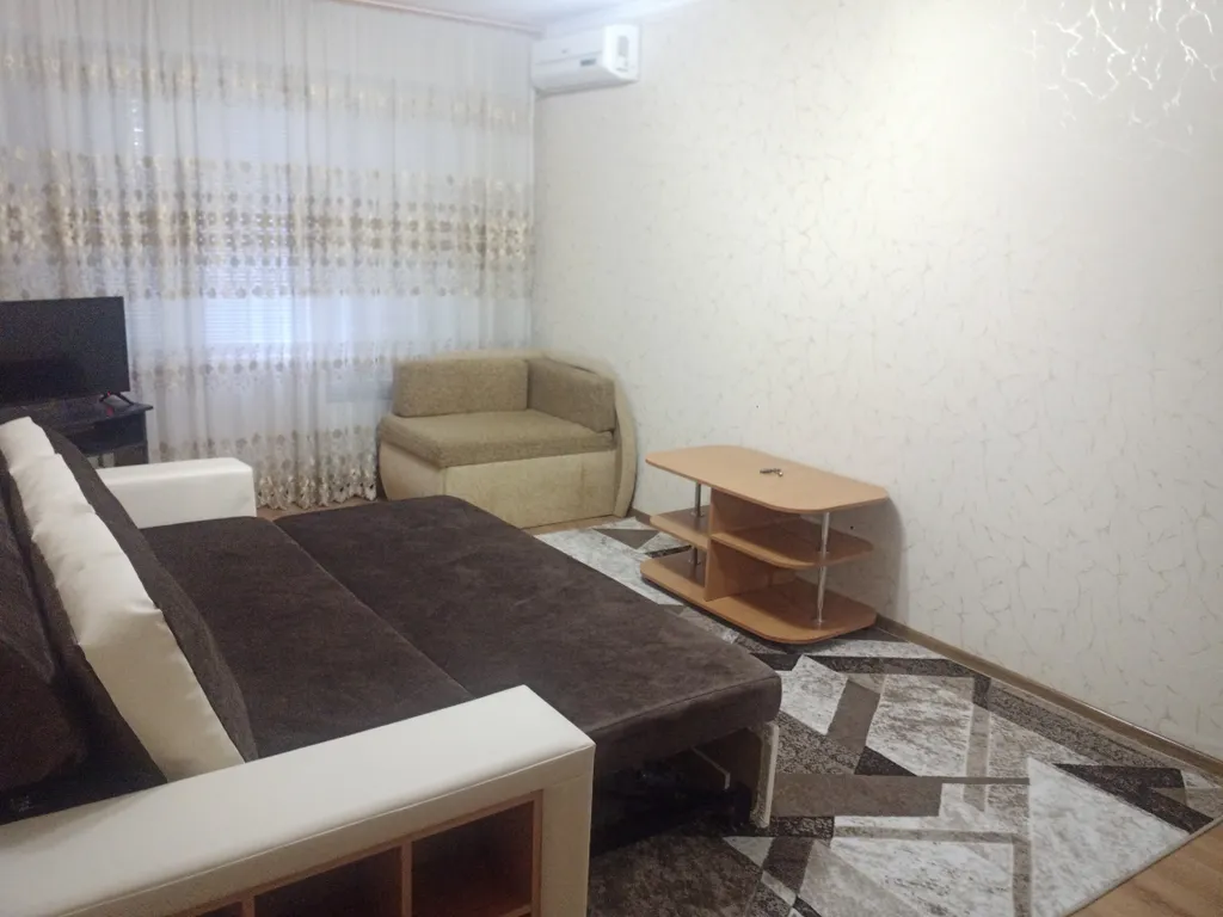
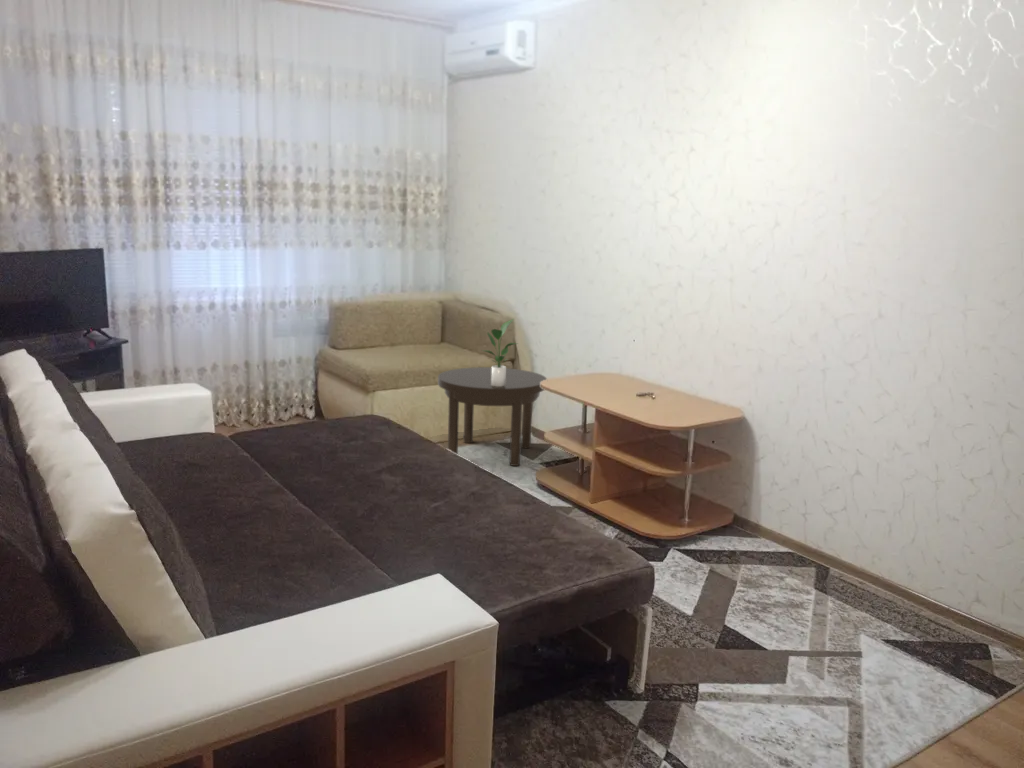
+ side table (491, 405)
+ potted plant (497, 353)
